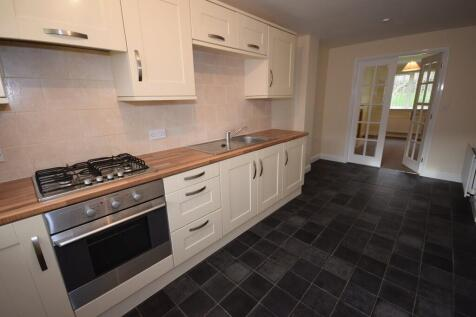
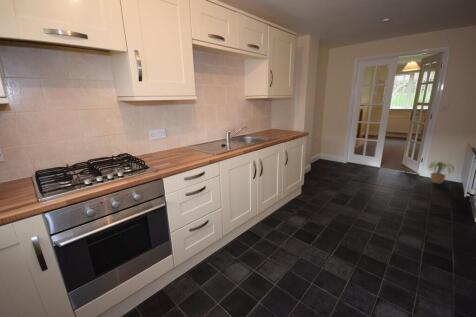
+ potted plant (439, 171)
